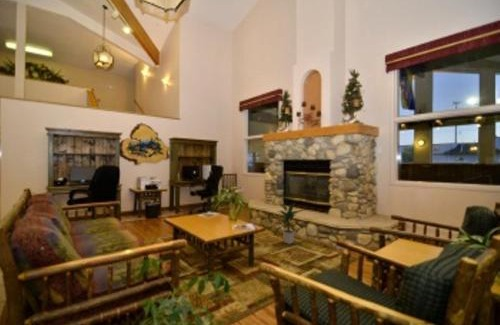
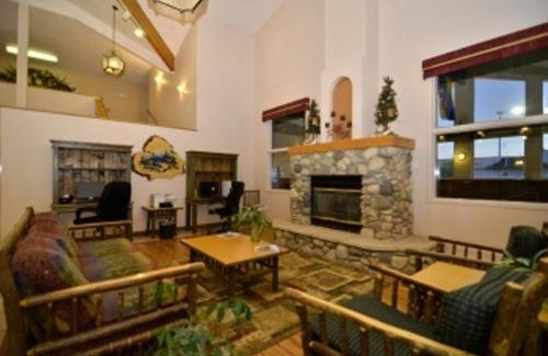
- indoor plant (287, 221)
